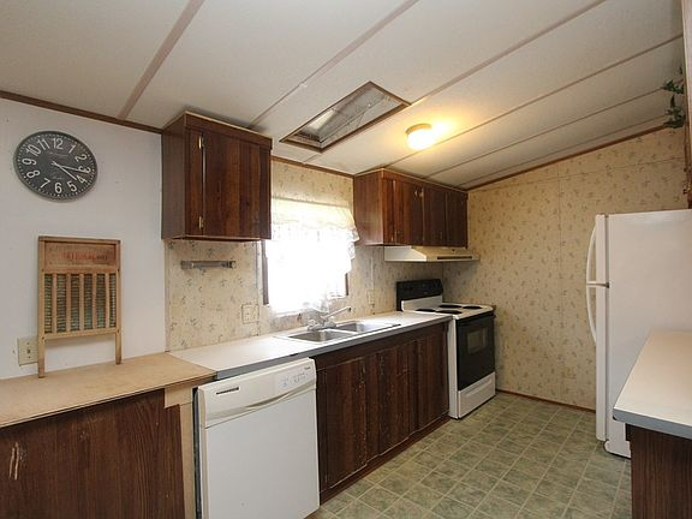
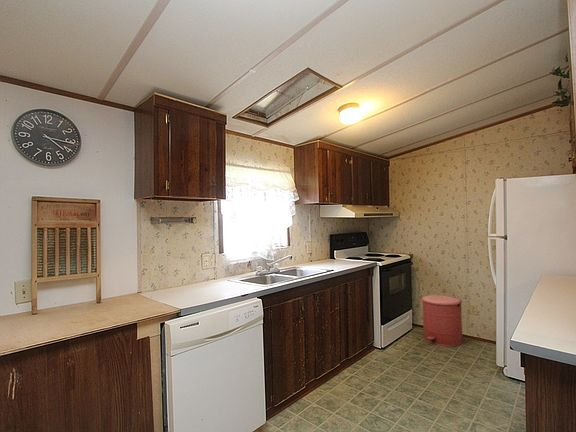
+ trash can (441, 319)
